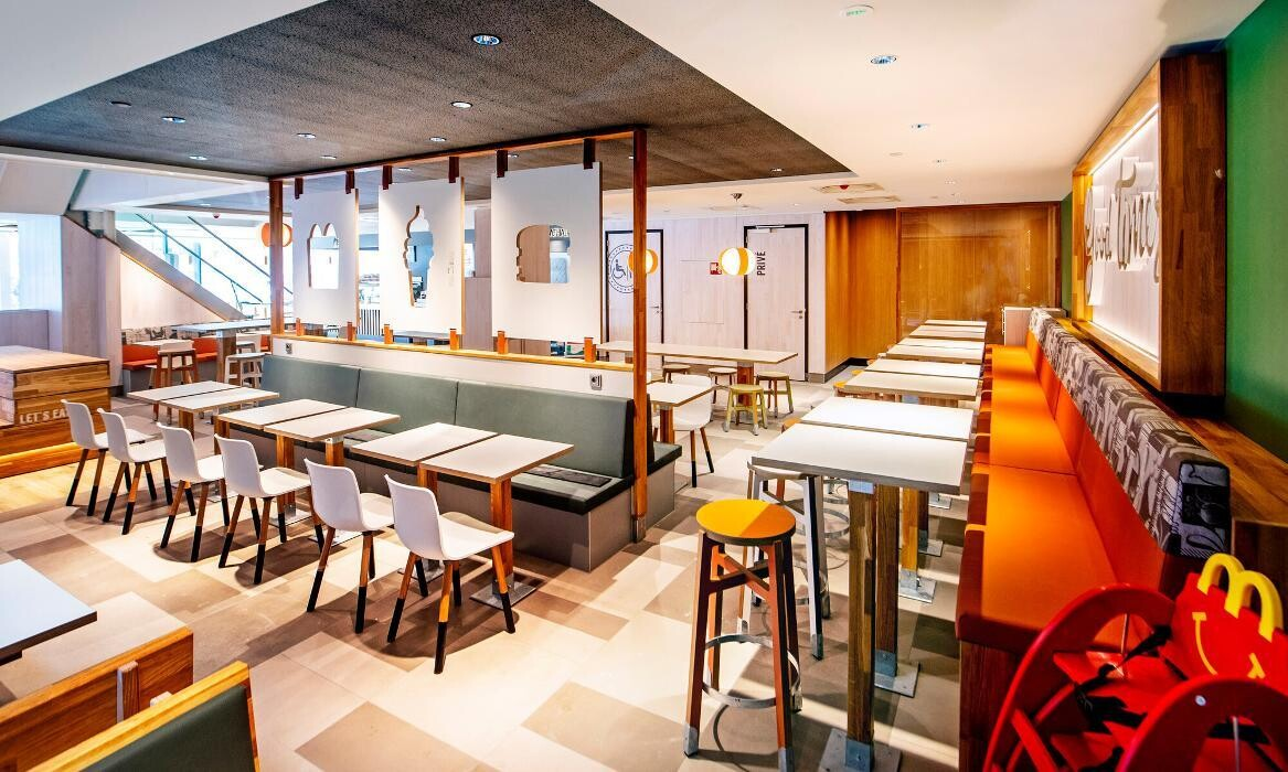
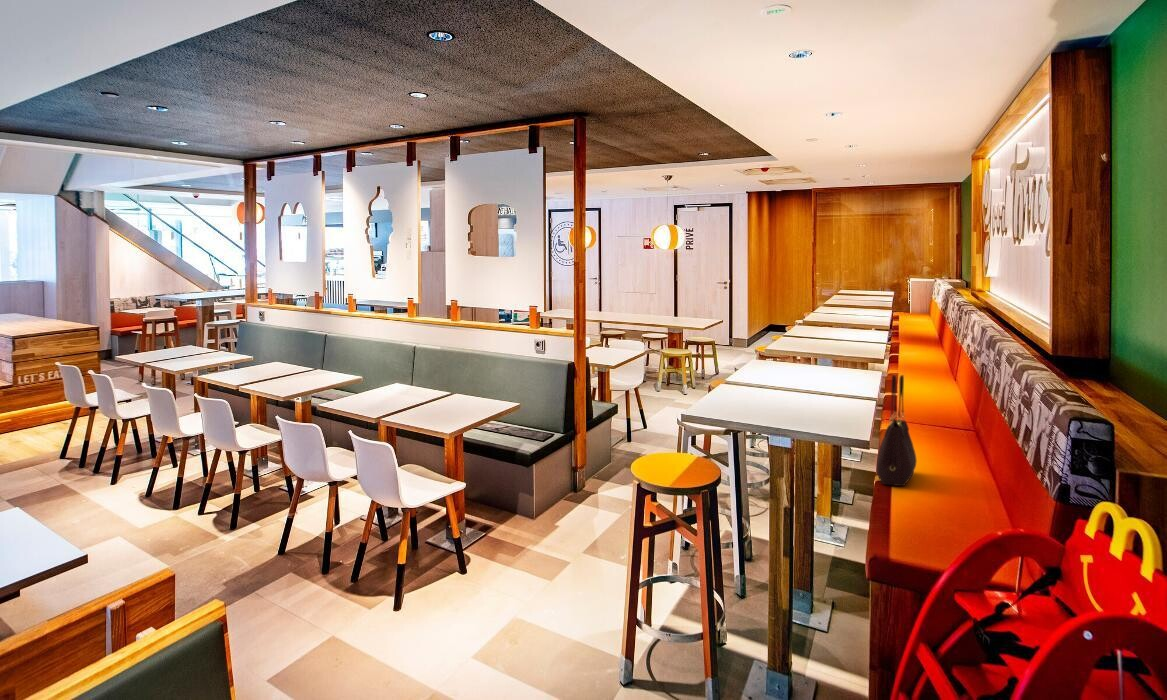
+ handbag (897, 426)
